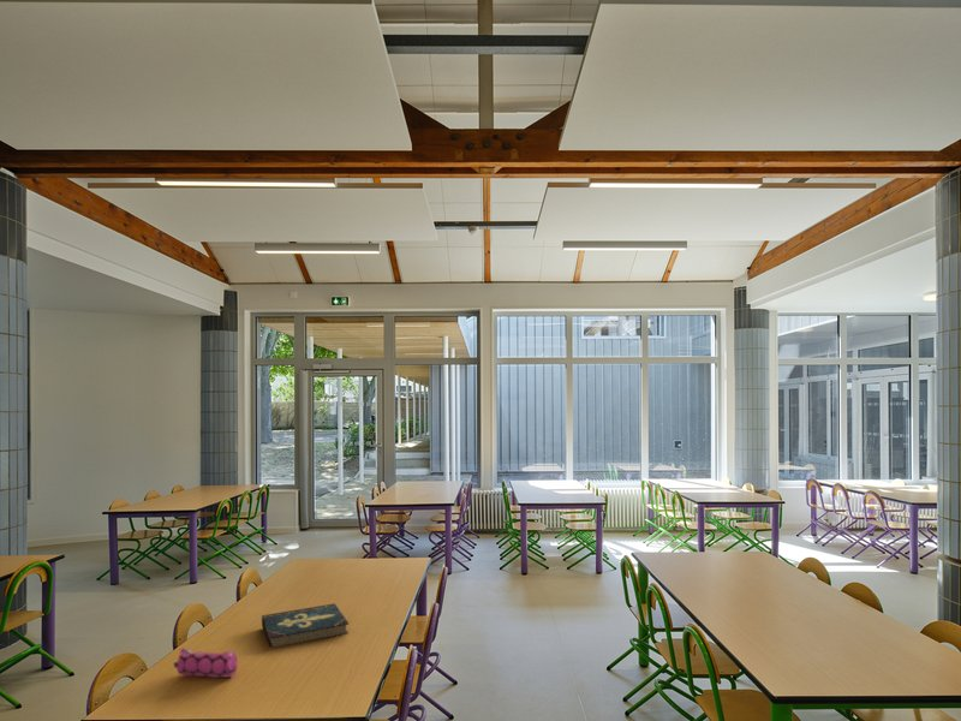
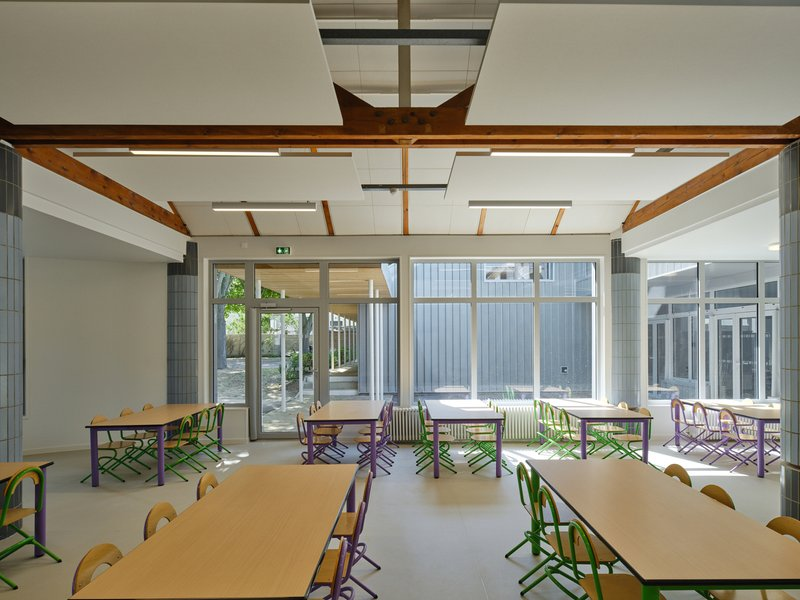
- book (304, 624)
- pencil case (207, 661)
